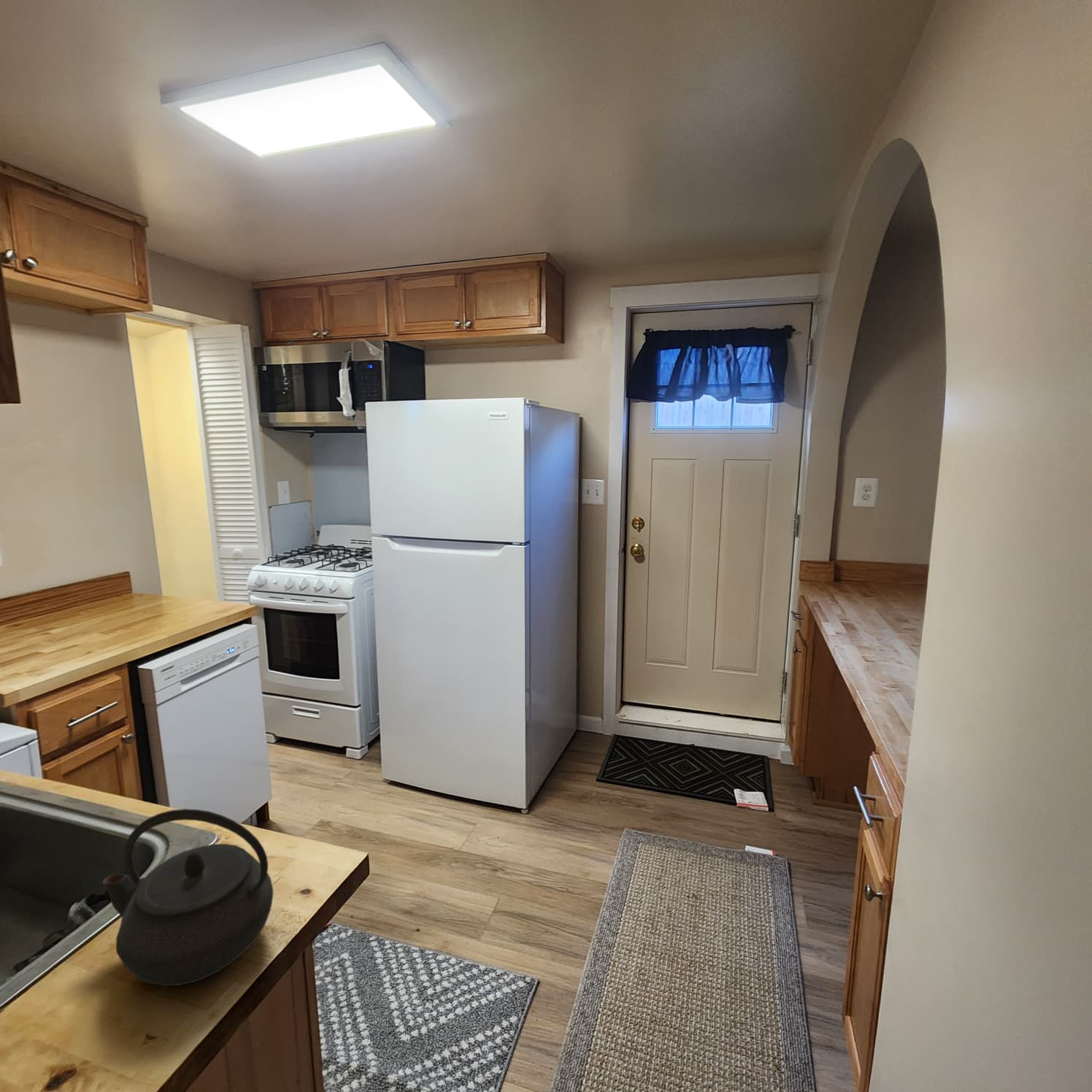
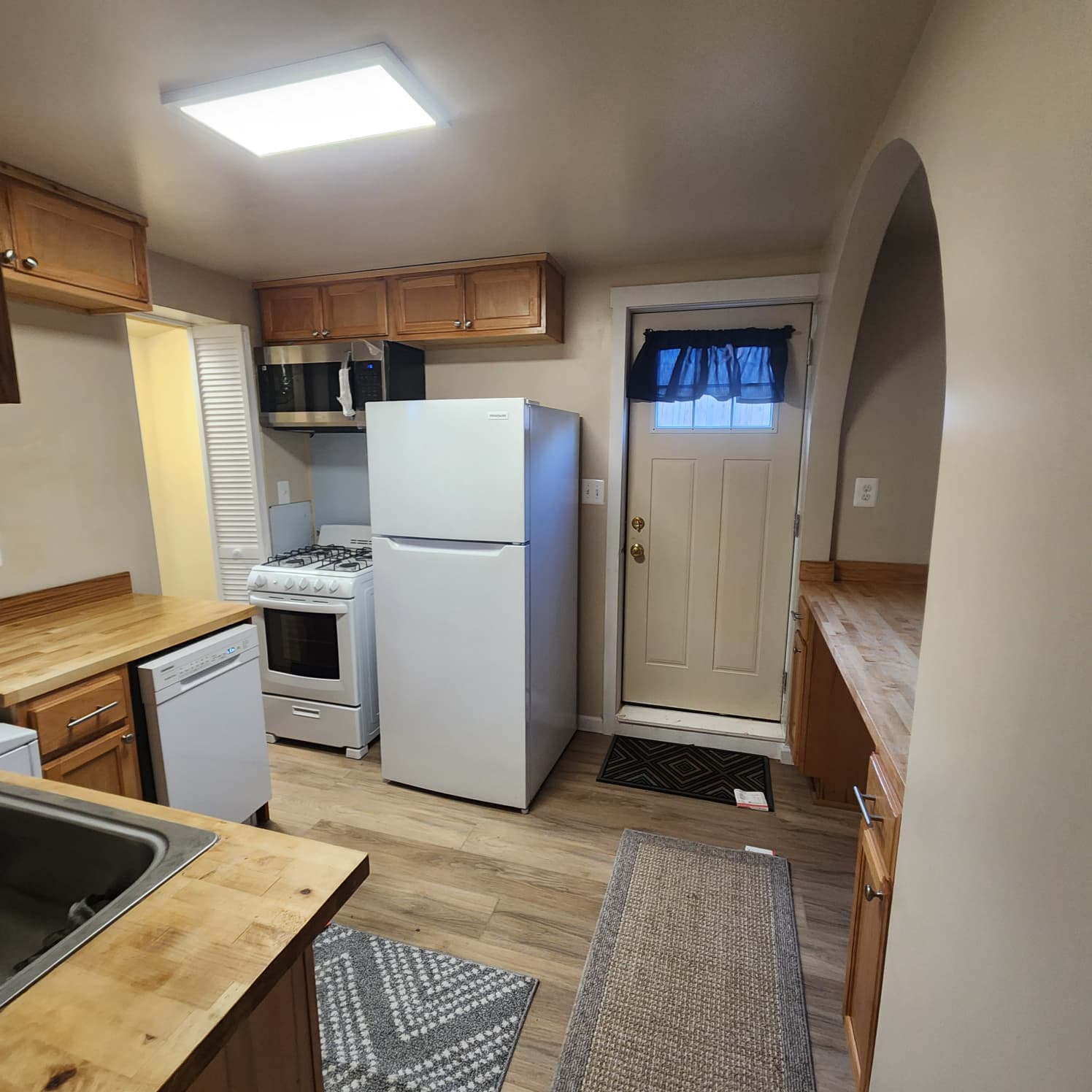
- kettle (185, 880)
